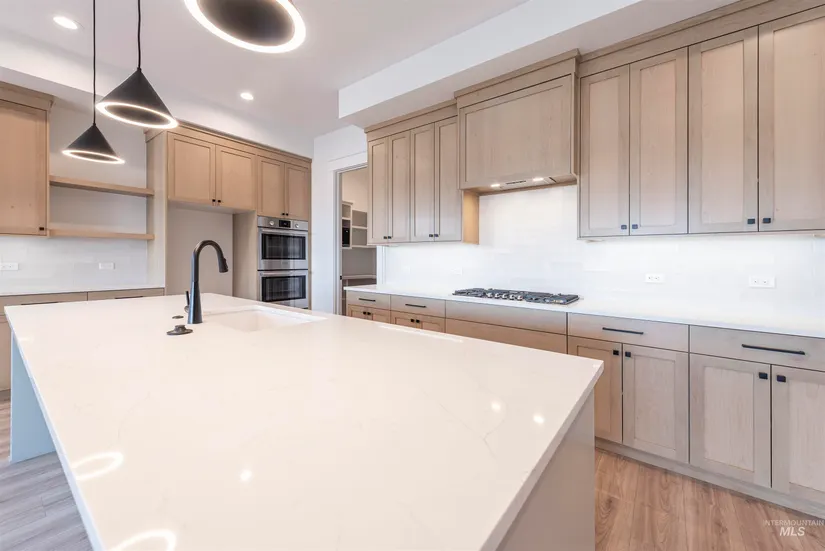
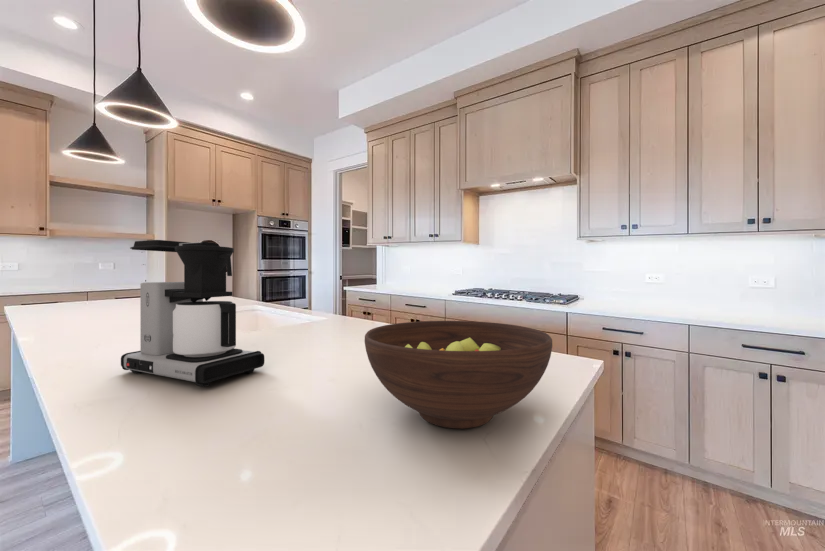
+ fruit bowl (455, 374)
+ coffee maker (193, 307)
